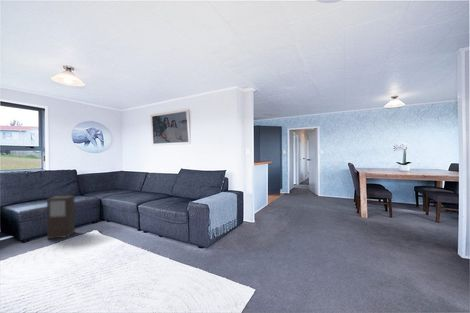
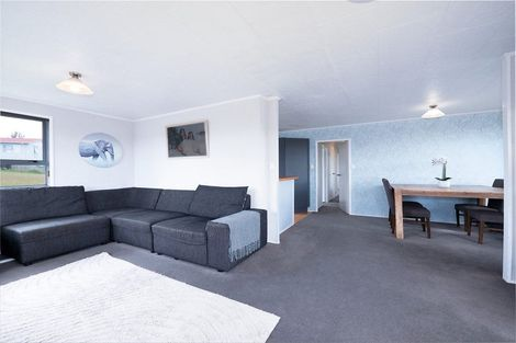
- cabinet (61, 216)
